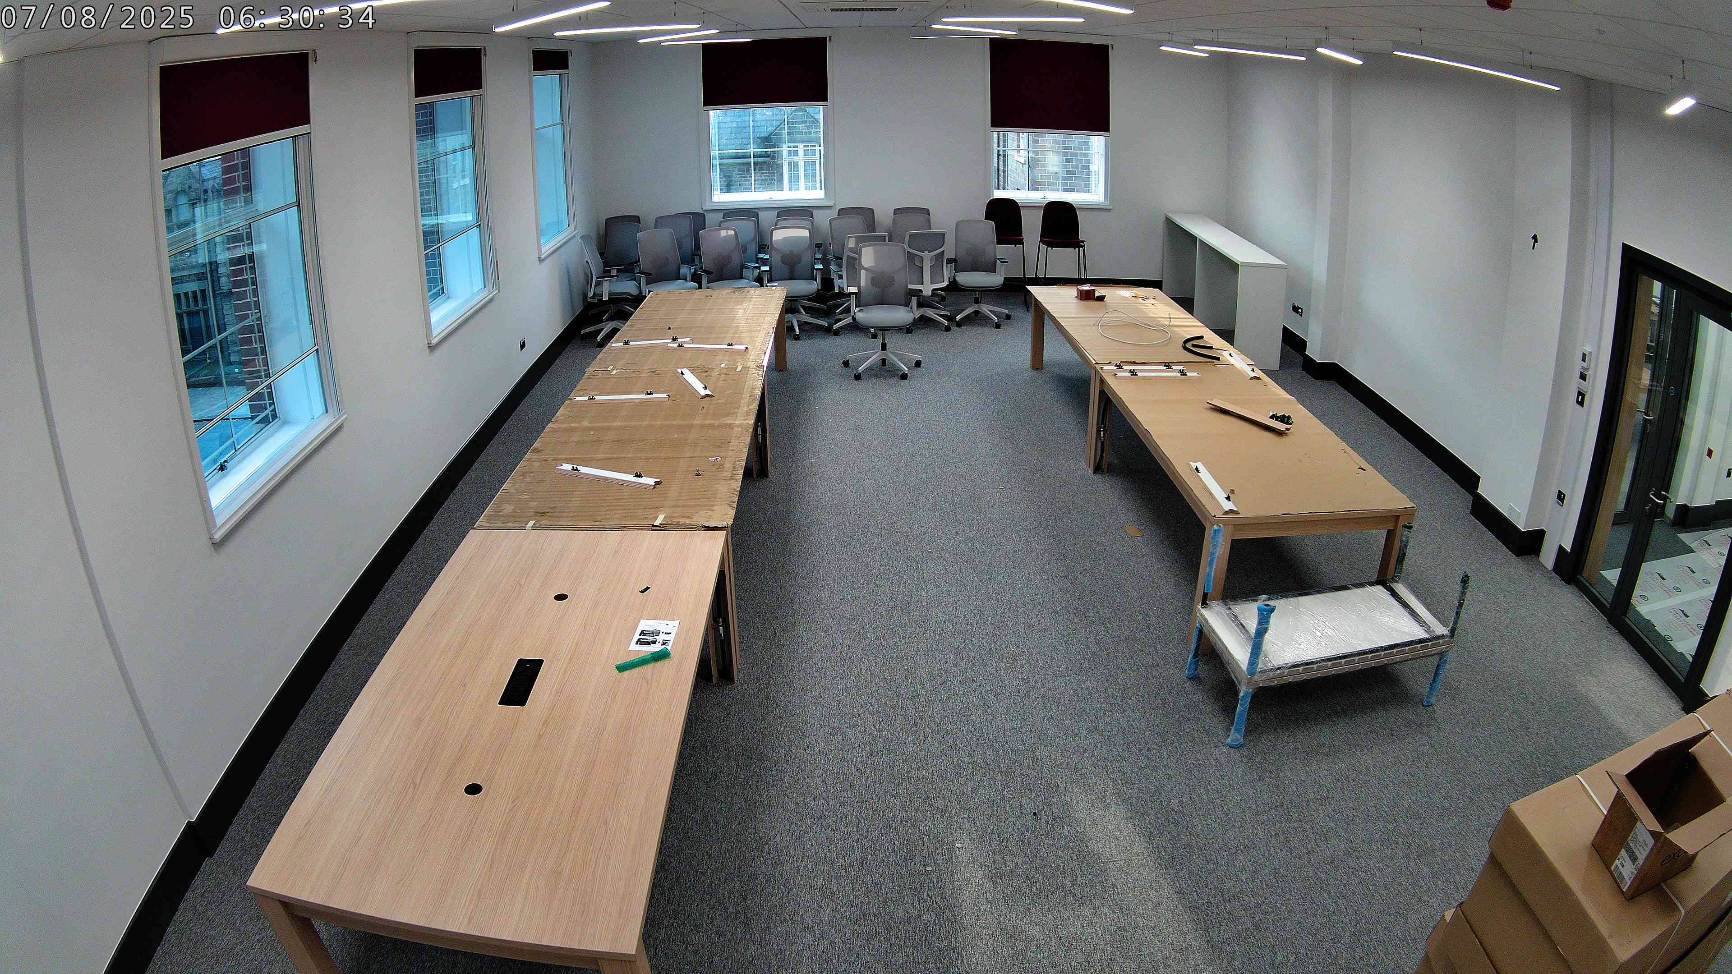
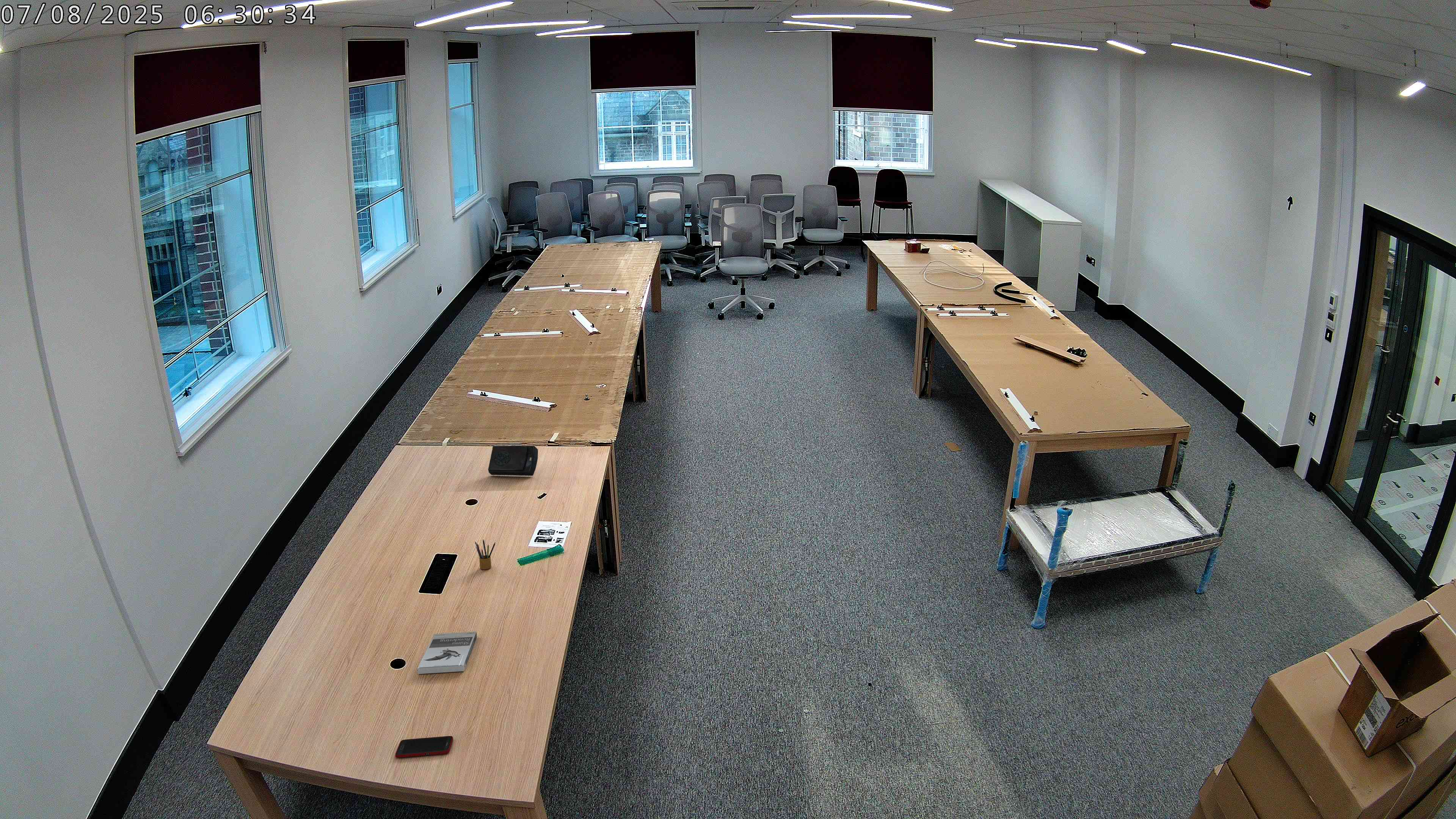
+ cell phone (424, 747)
+ book (448, 652)
+ pencil box (485, 554)
+ speaker (513, 460)
